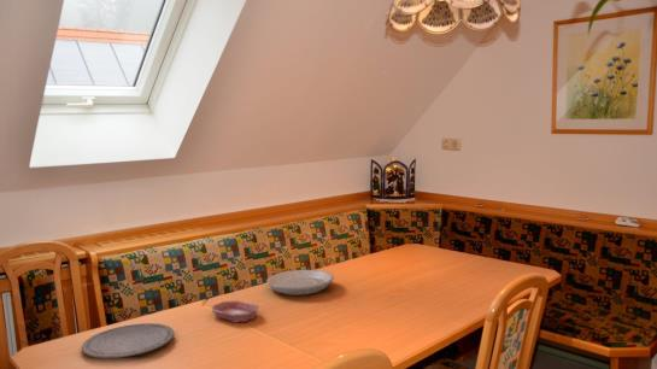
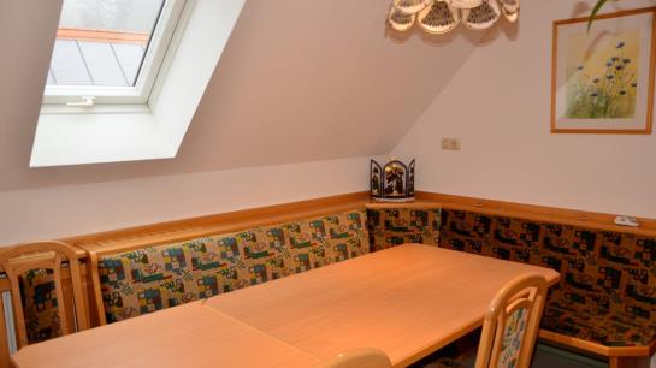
- plate (129, 340)
- bowl (235, 311)
- plate (300, 282)
